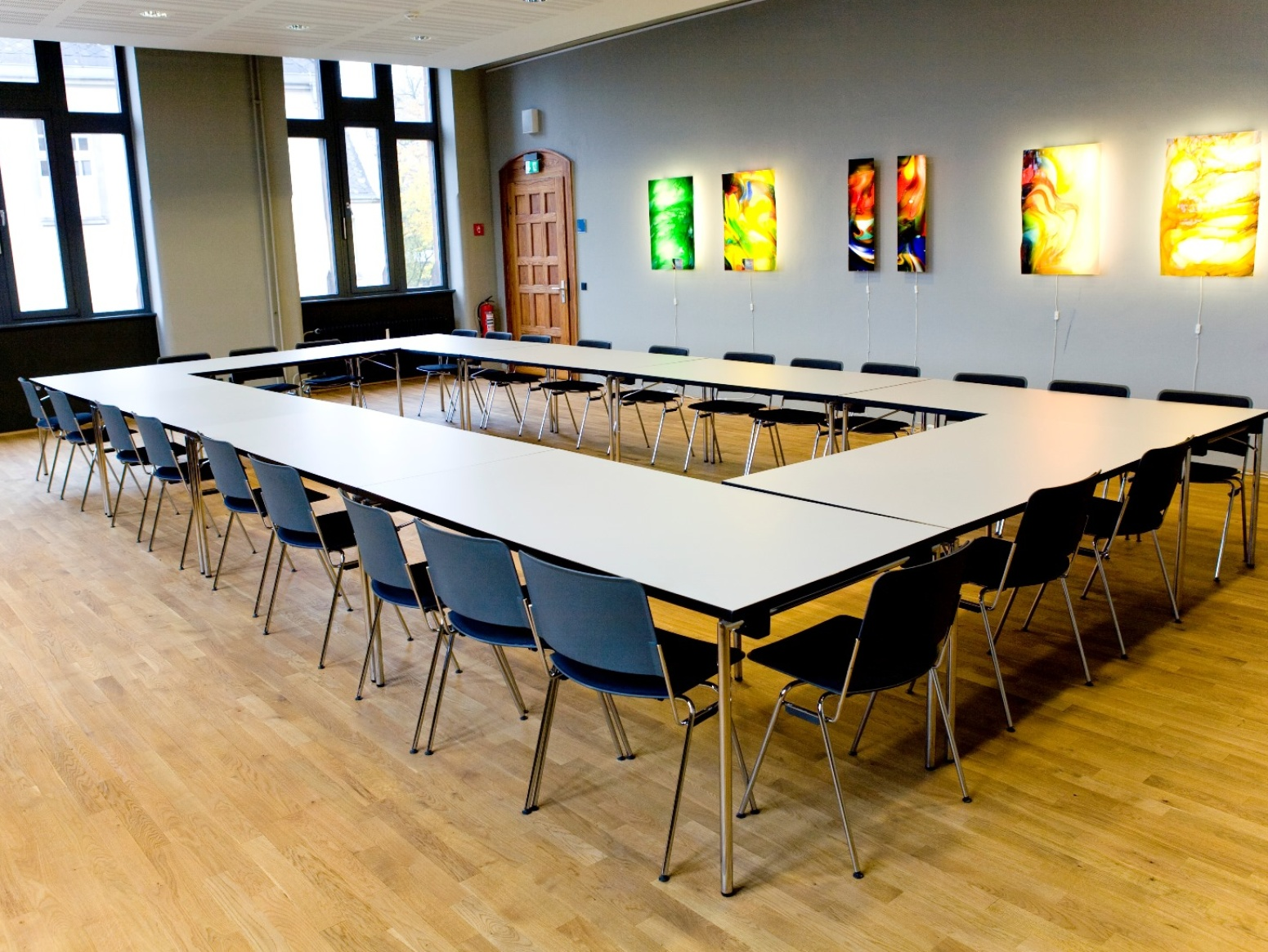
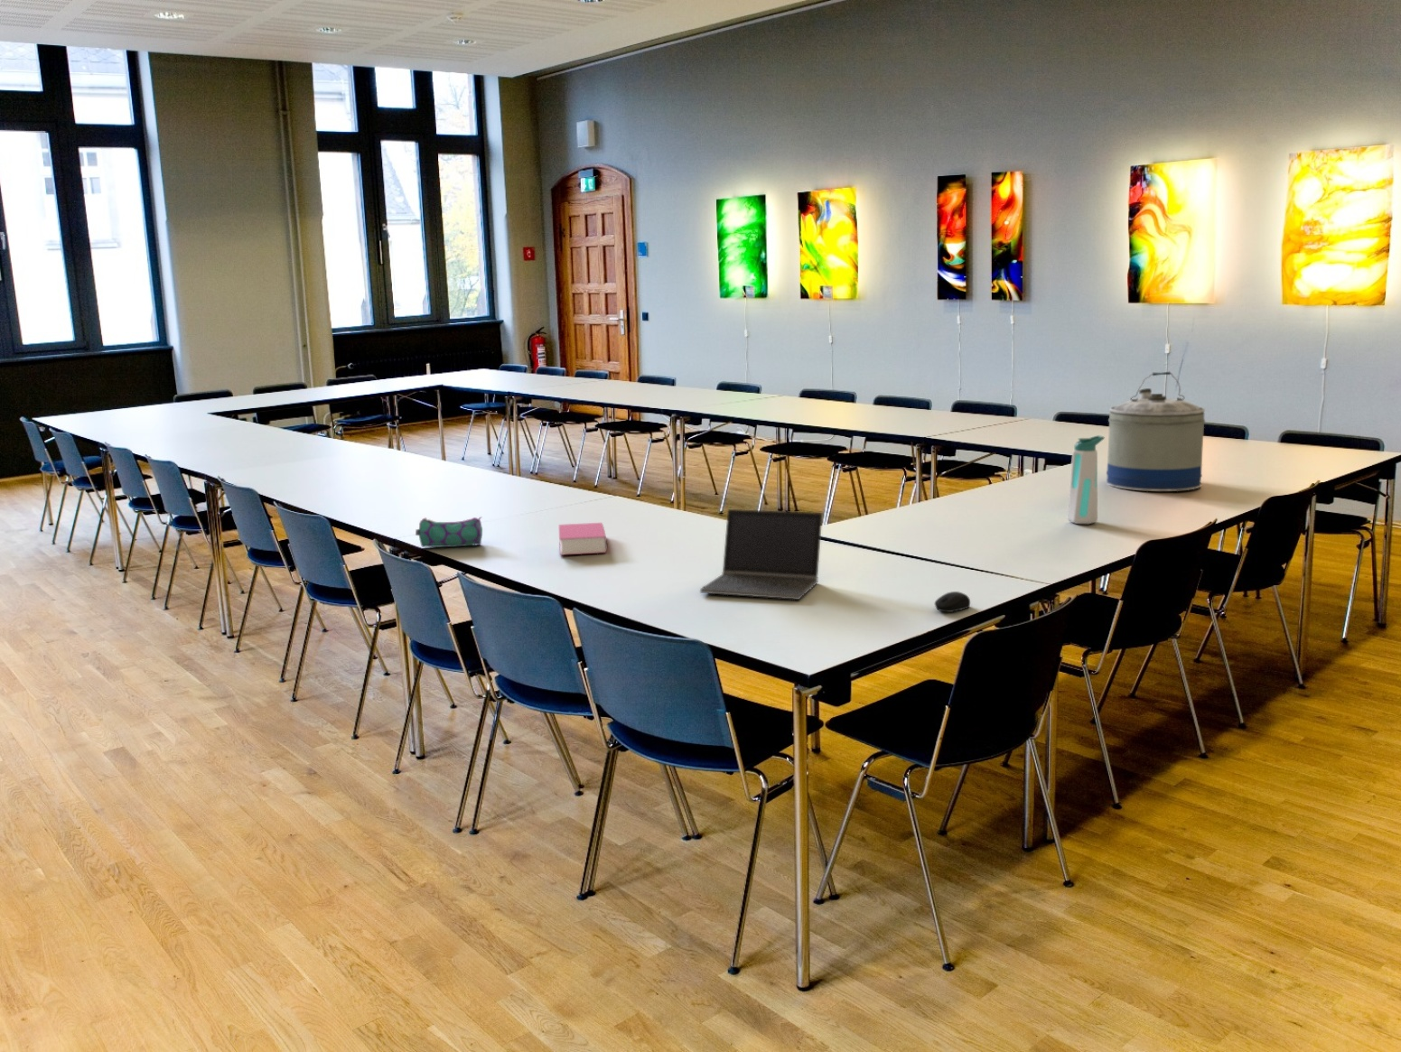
+ laptop computer (761, 551)
+ book (582, 538)
+ water jug (1156, 428)
+ water bottle (1086, 480)
+ computer mouse (952, 600)
+ pencil case (450, 530)
